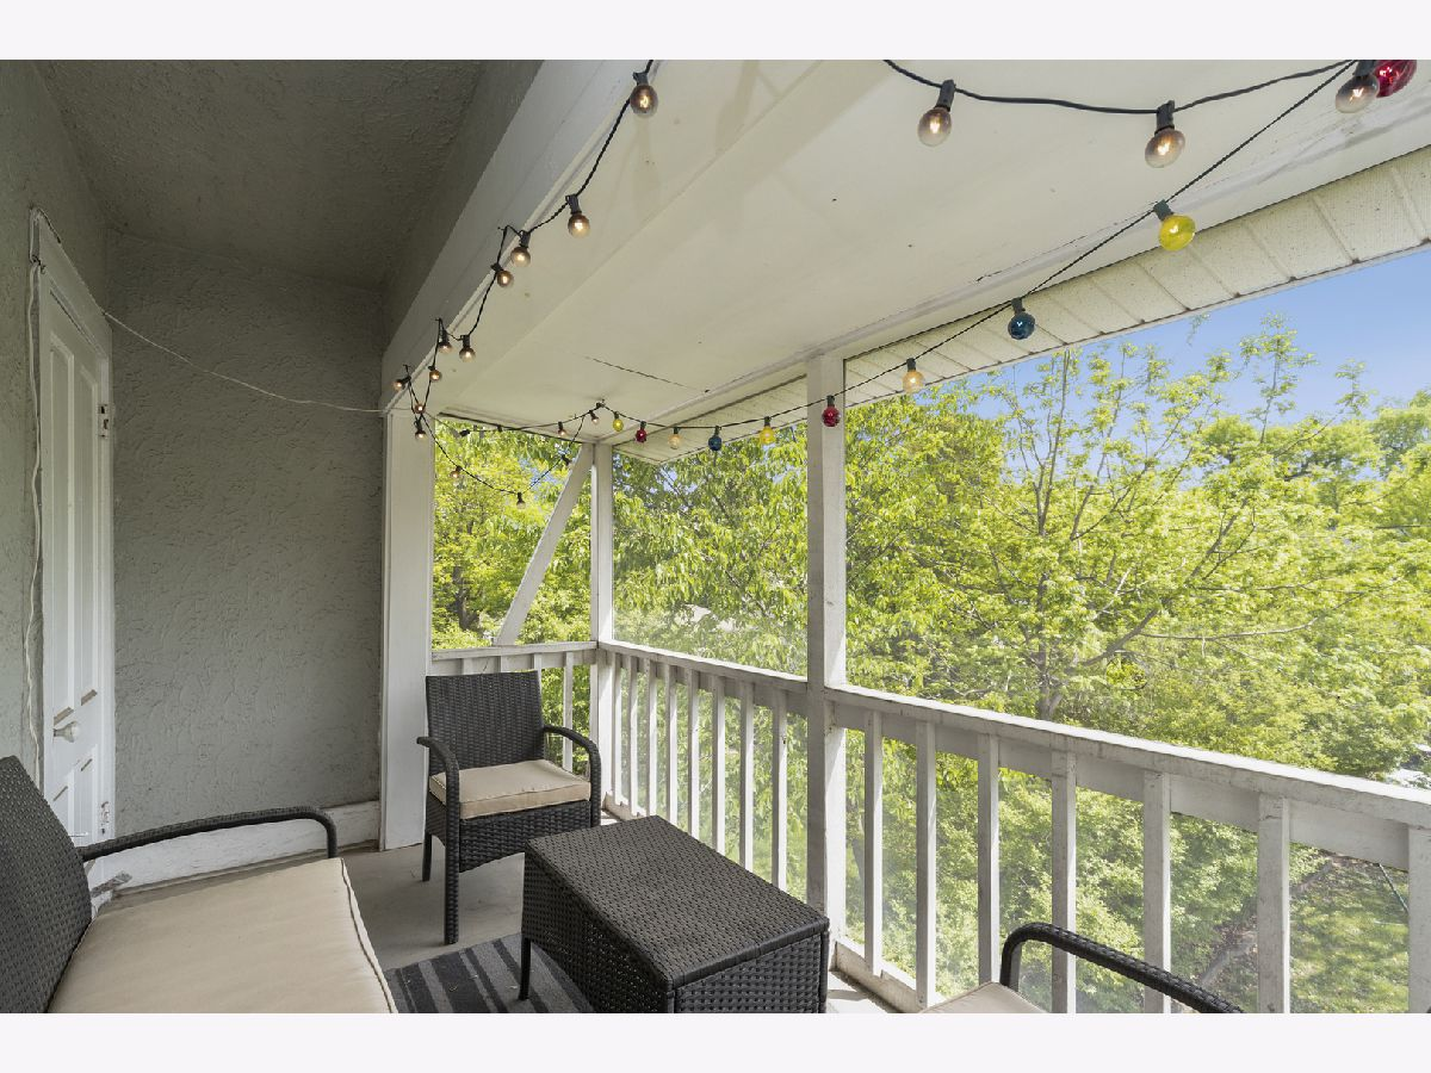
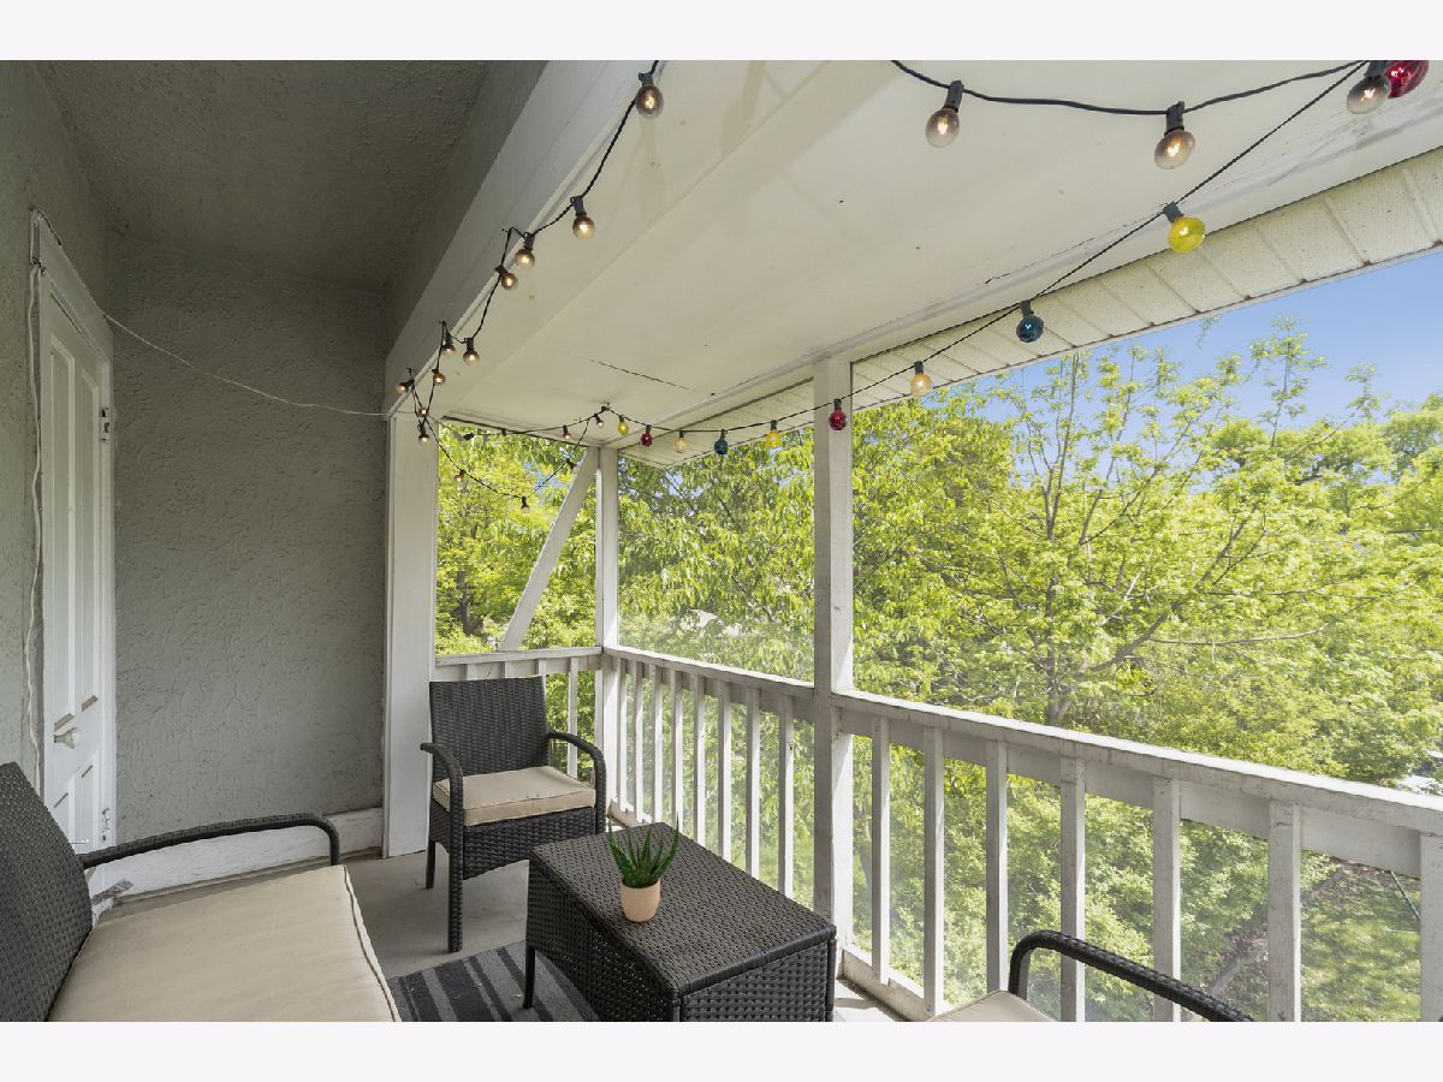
+ potted plant (641, 861)
